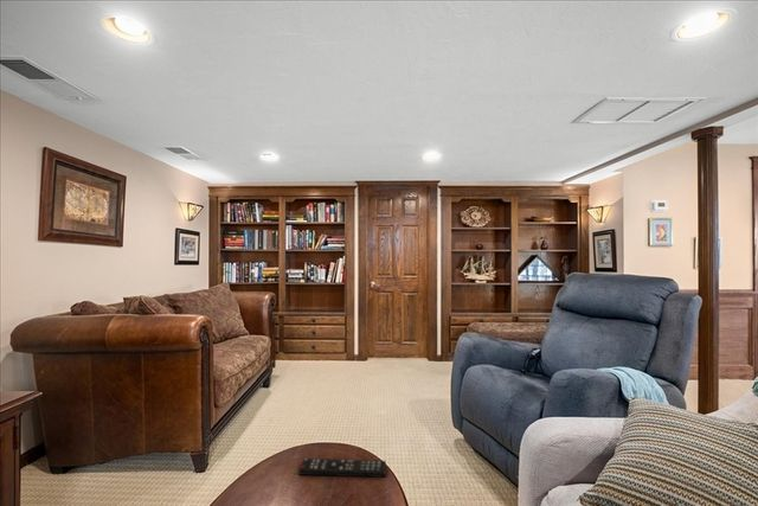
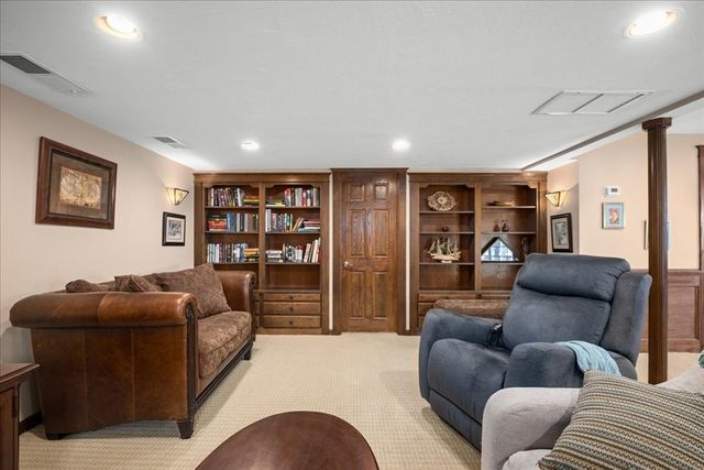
- remote control (342, 466)
